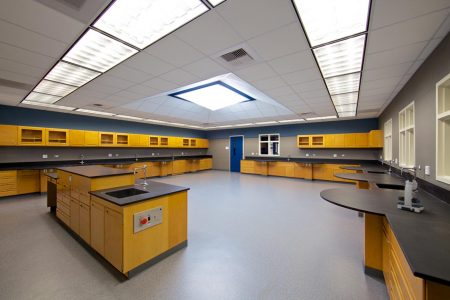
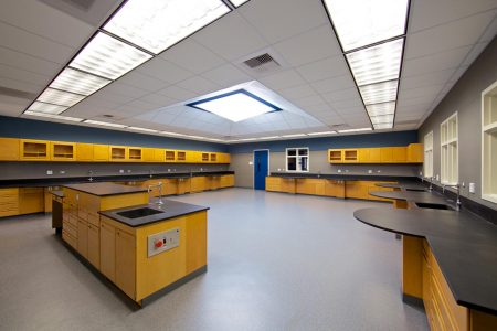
- microscope (410, 190)
